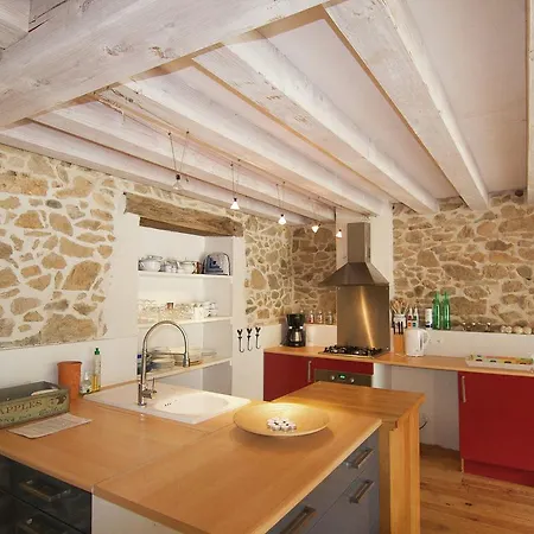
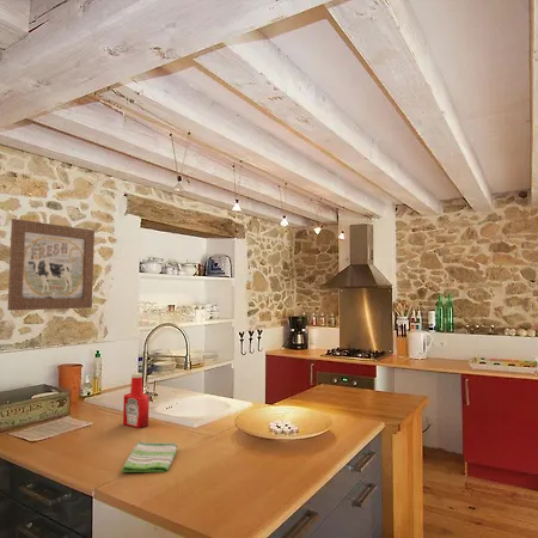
+ wall art (54, 267)
+ soap bottle (136, 398)
+ dish towel (151, 456)
